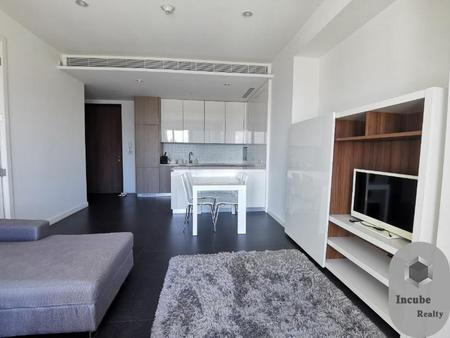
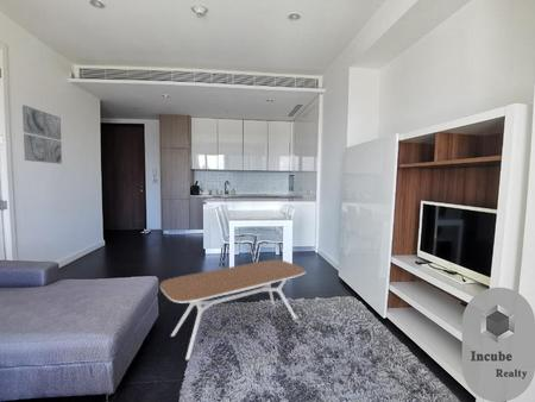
+ wall art (44, 136)
+ coffee table (237, 297)
